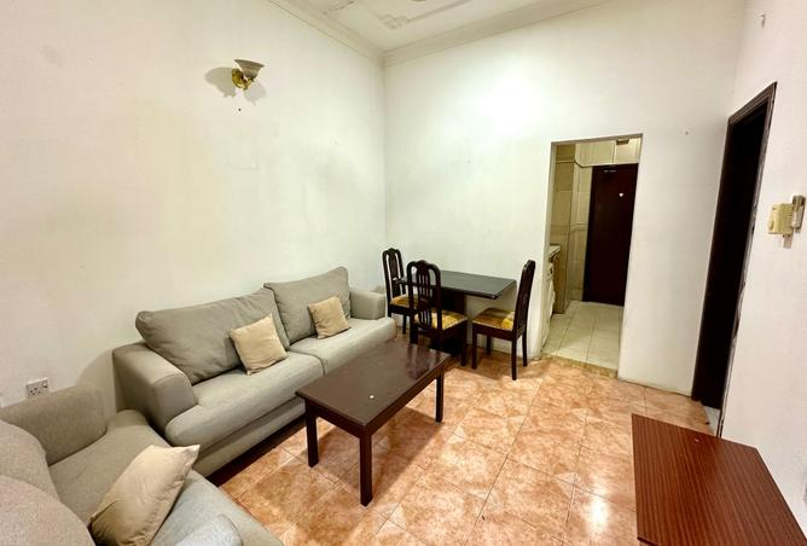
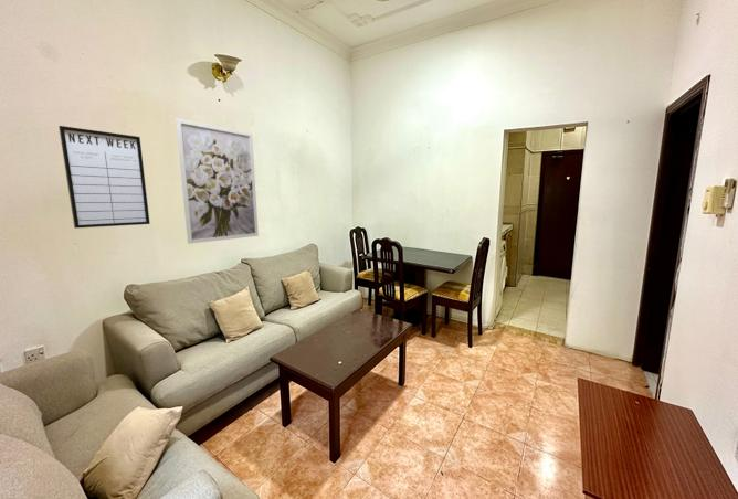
+ writing board (108, 180)
+ wall art (222, 184)
